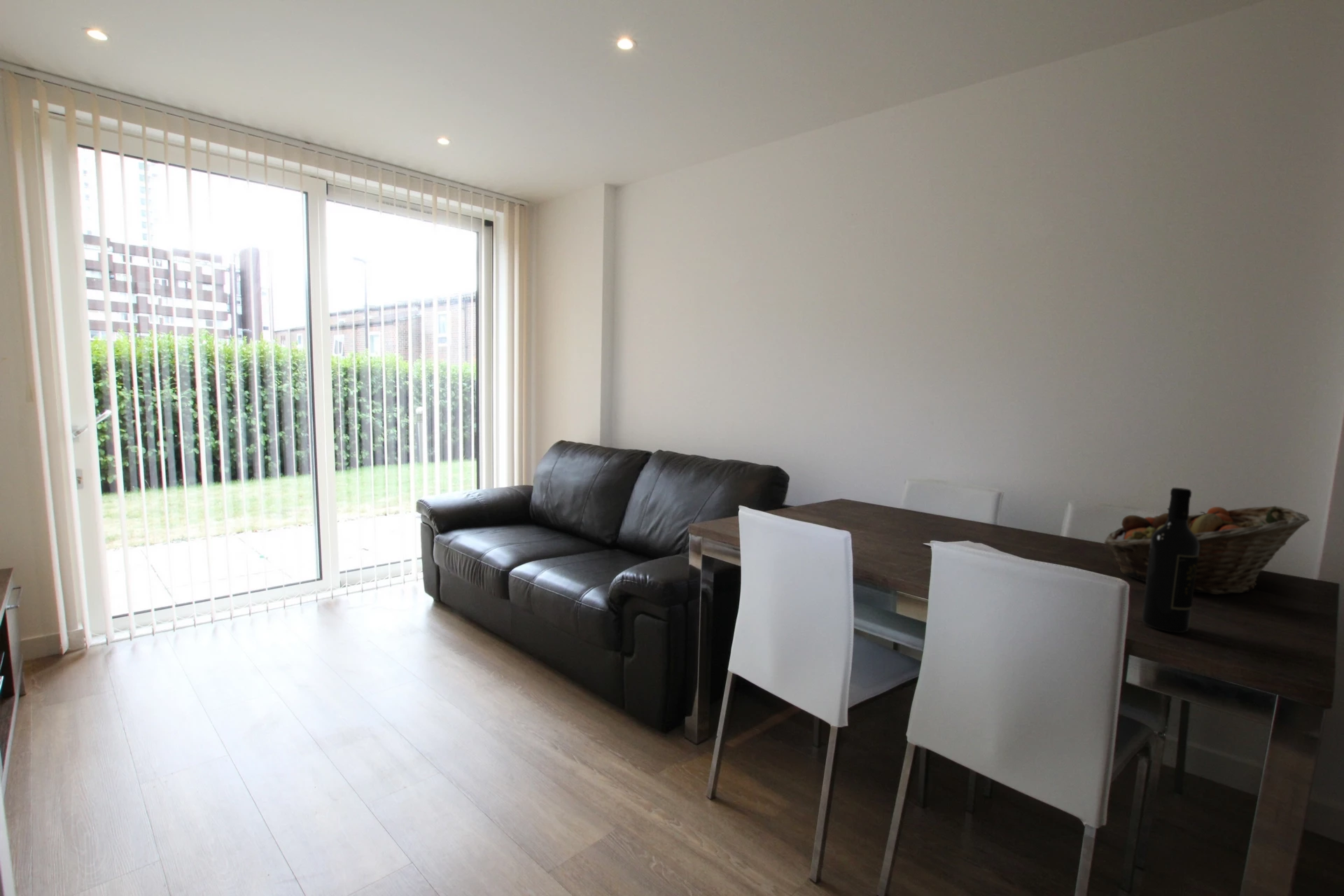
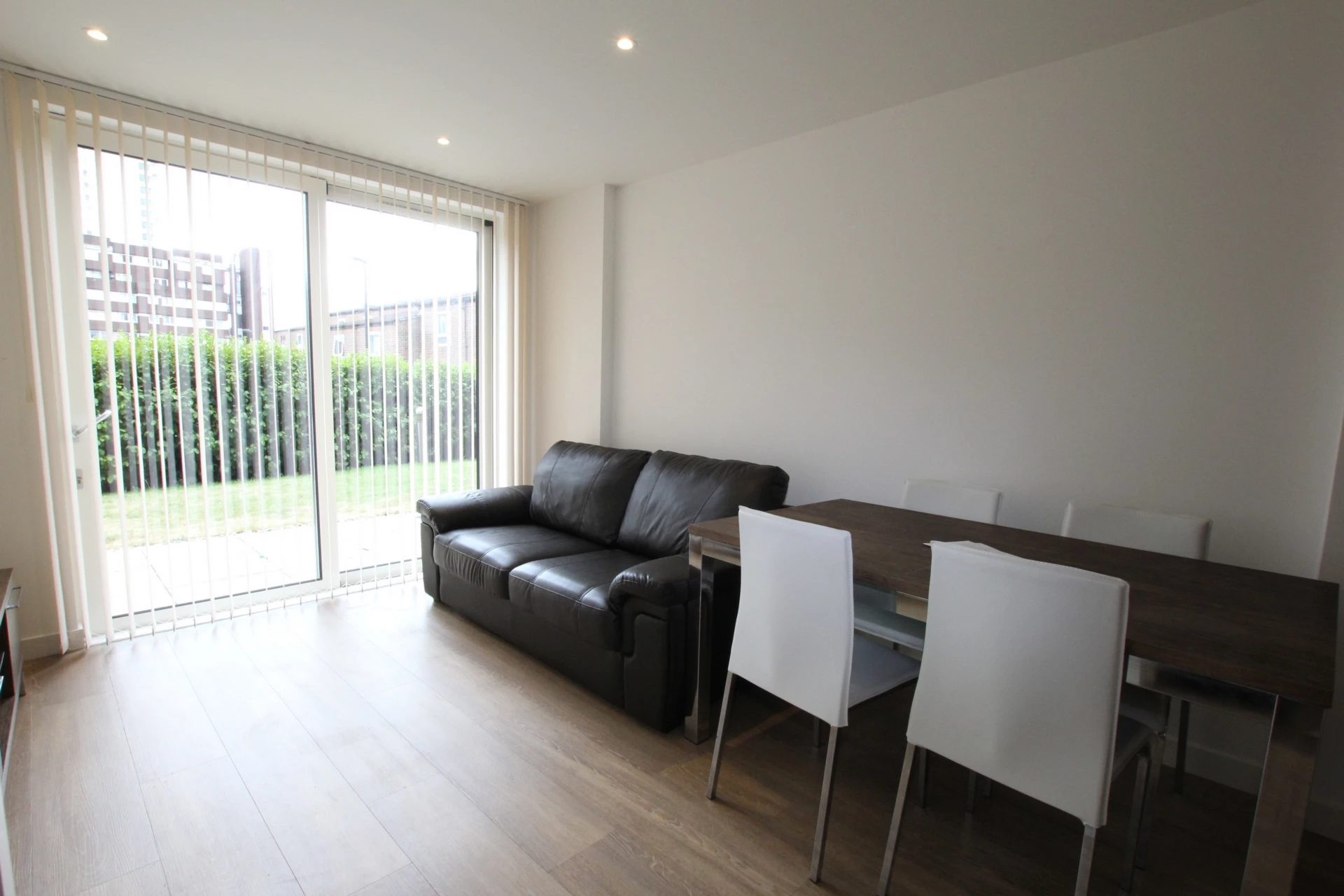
- fruit basket (1198, 540)
- wine bottle (1172, 558)
